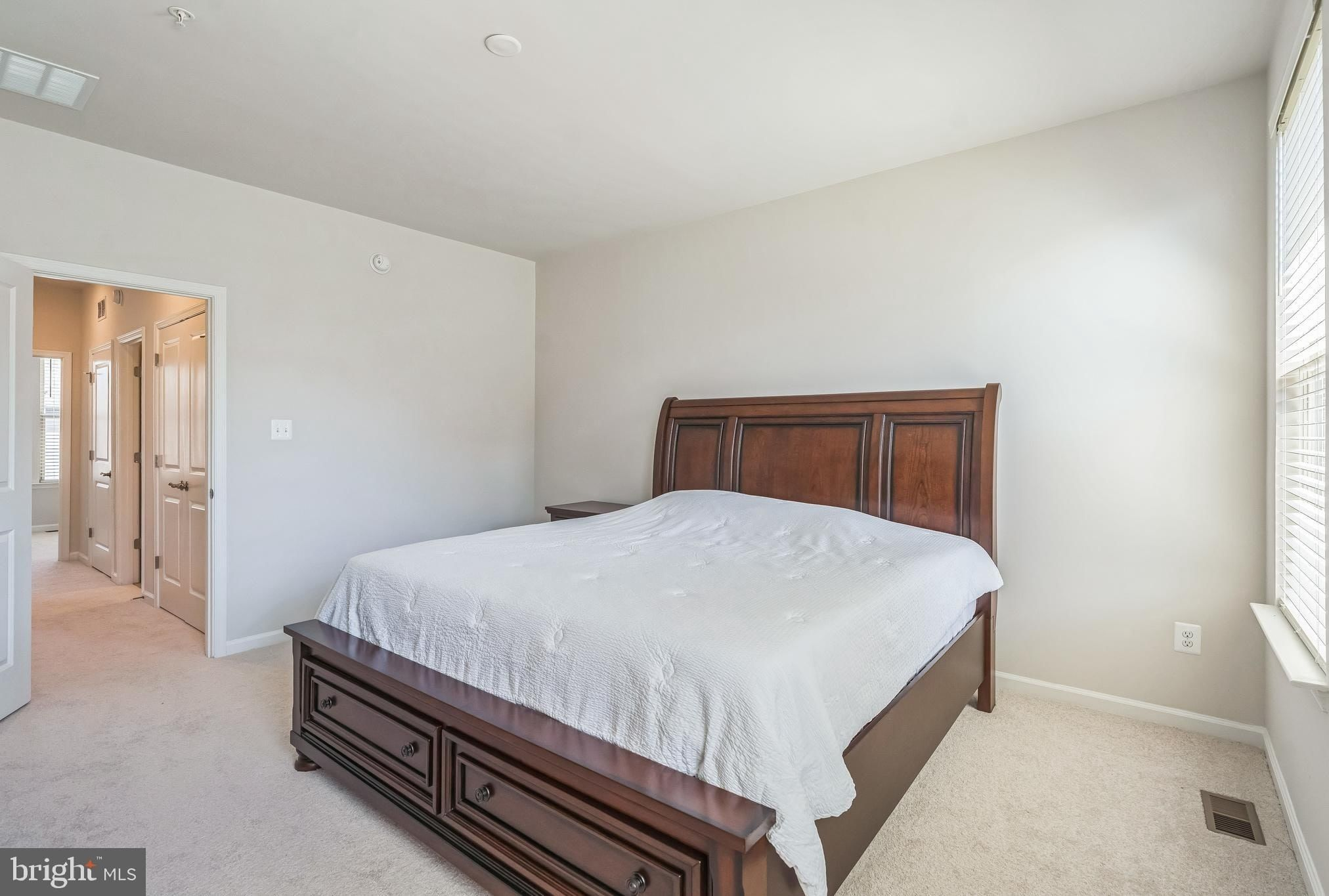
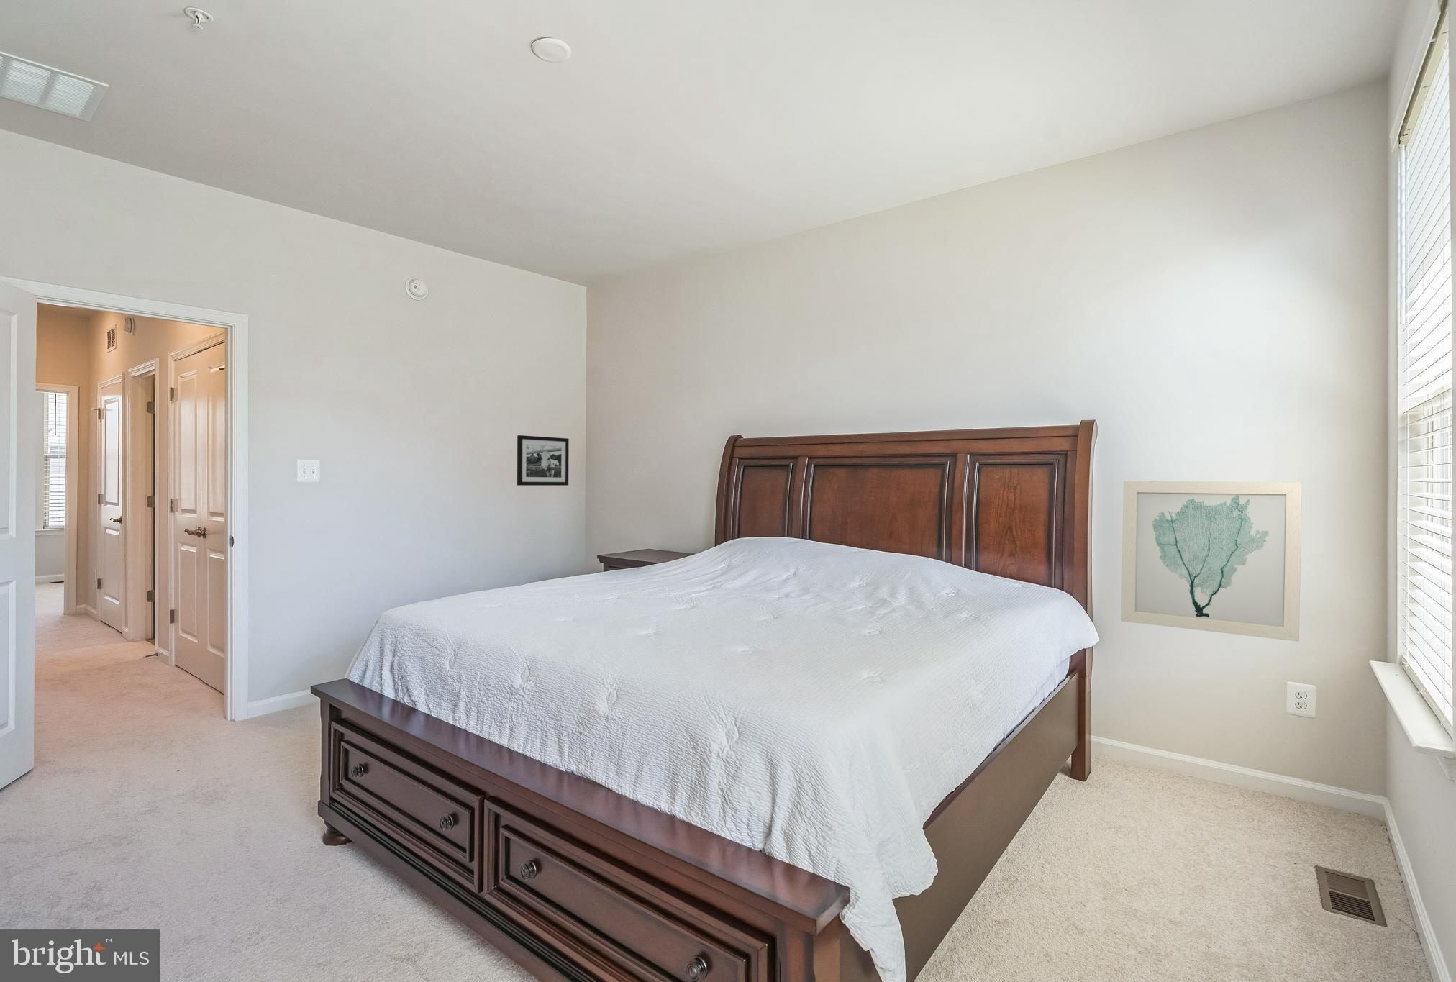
+ wall art (1205, 556)
+ picture frame (543, 461)
